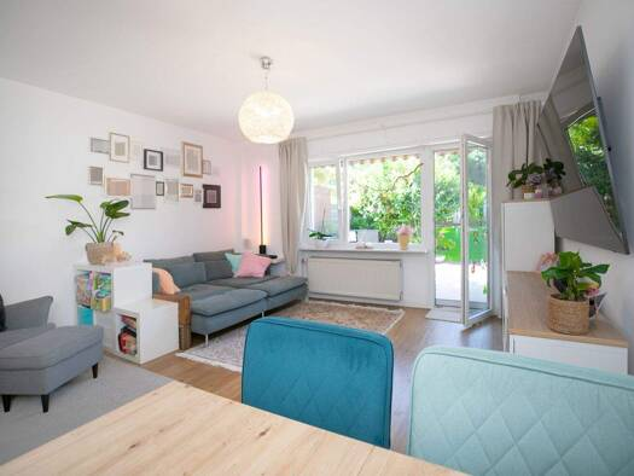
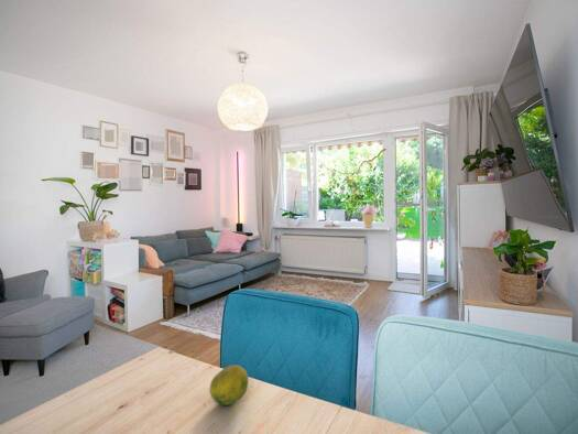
+ fruit (229, 383)
